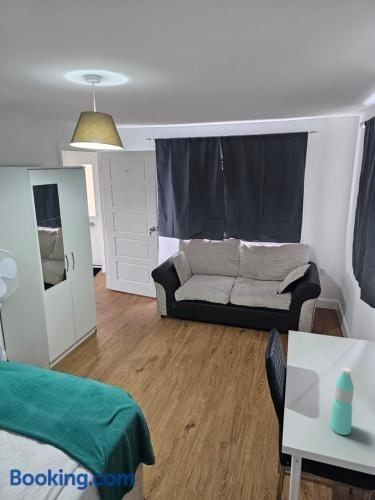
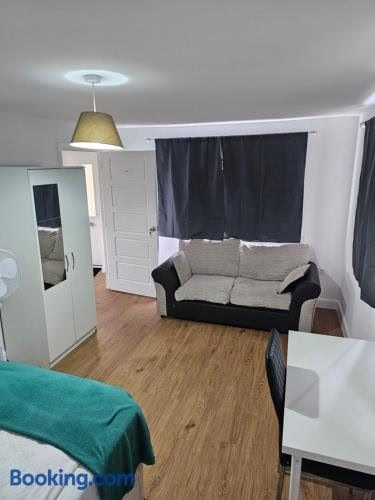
- water bottle (343, 399)
